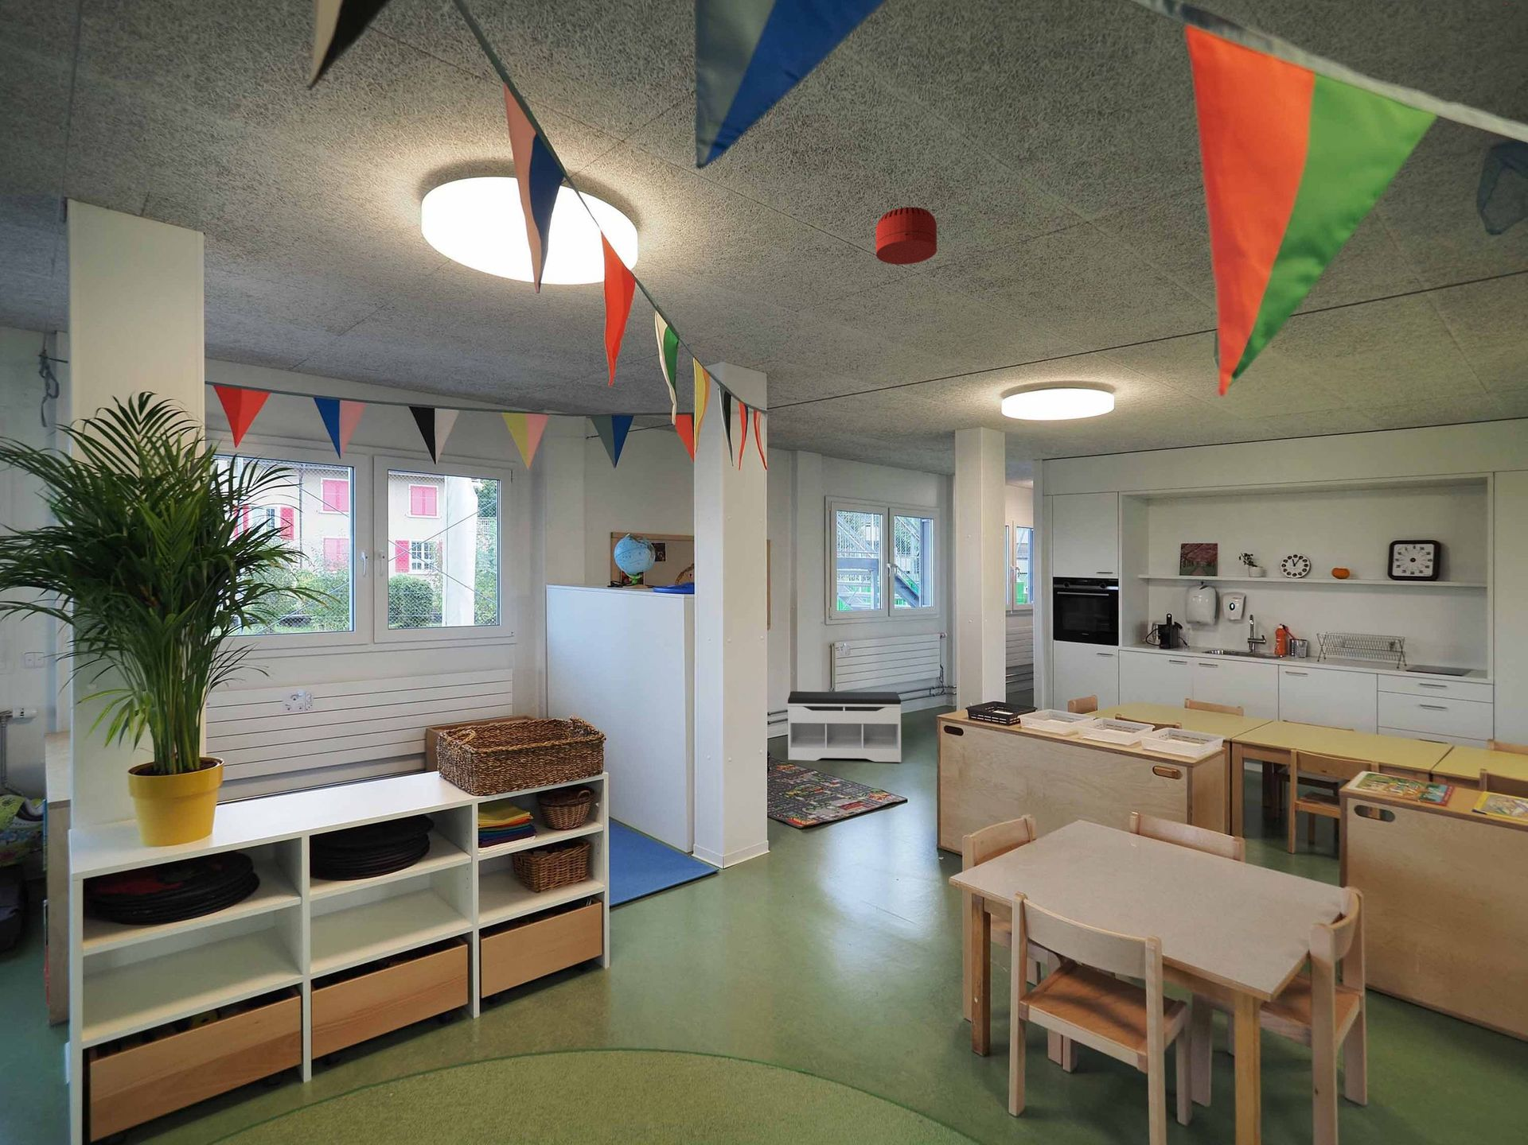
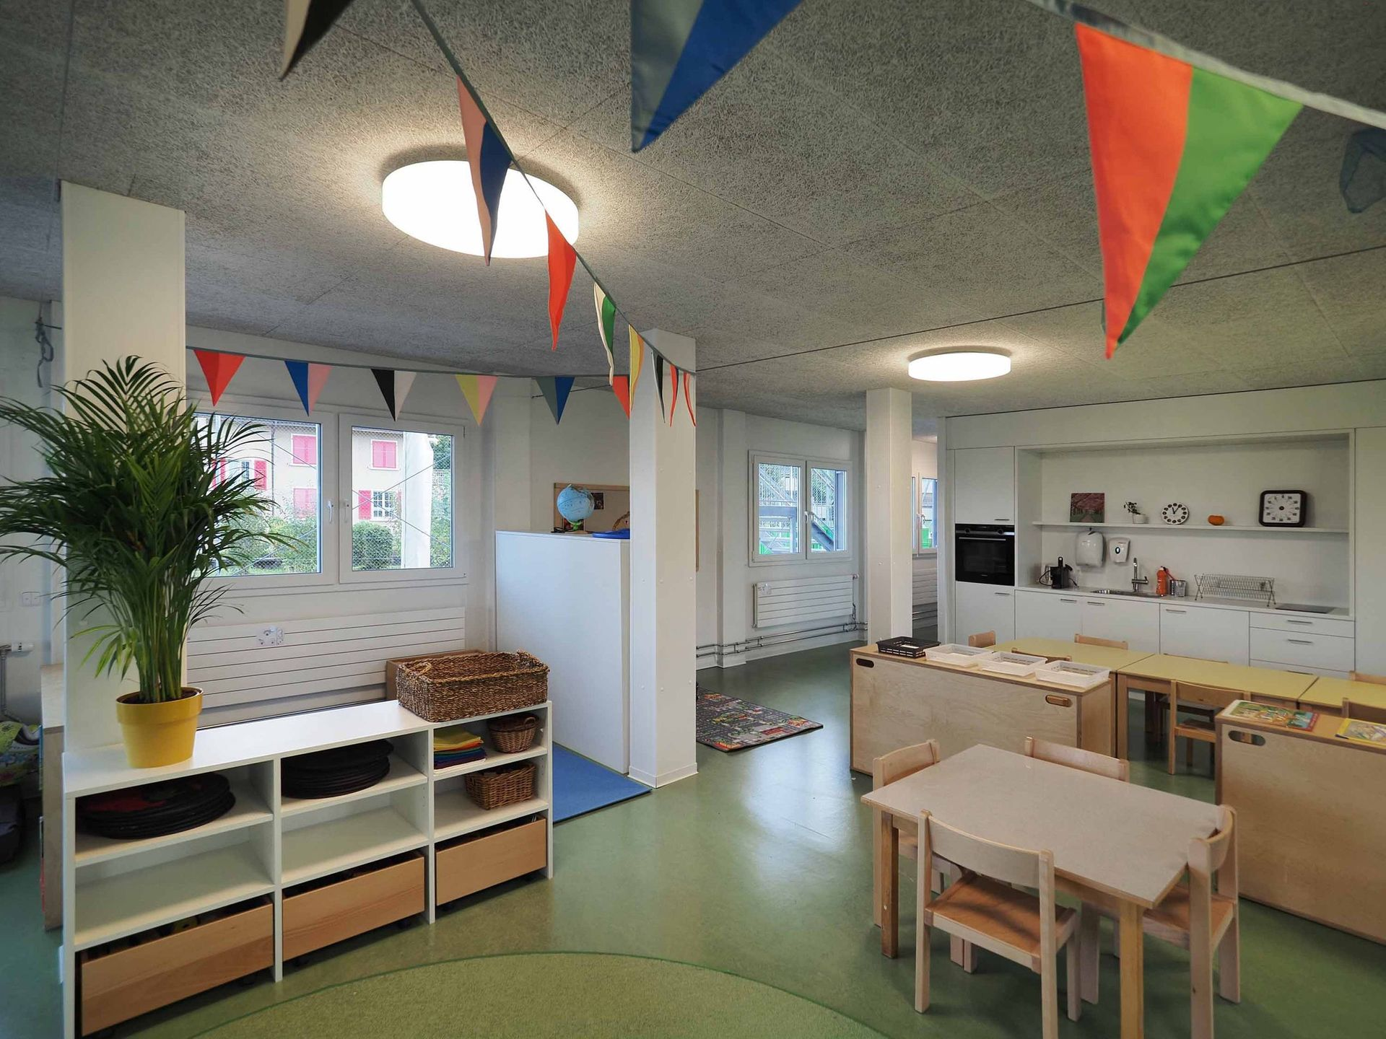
- smoke detector (906, 235)
- bench (843, 724)
